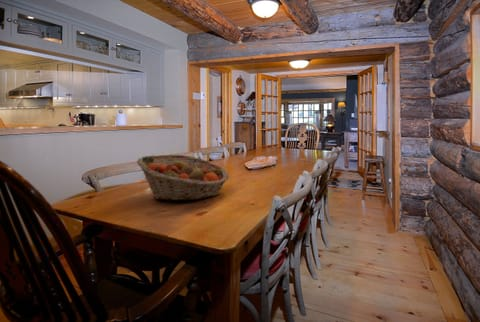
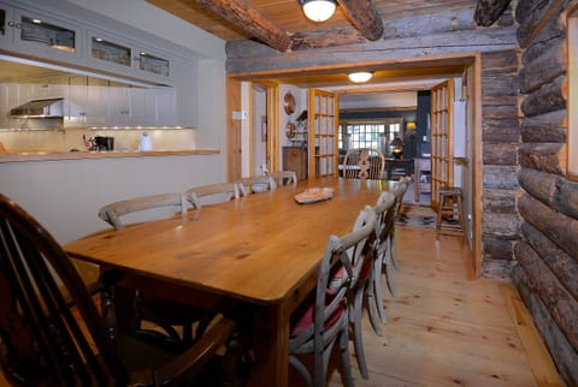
- fruit basket (185, 175)
